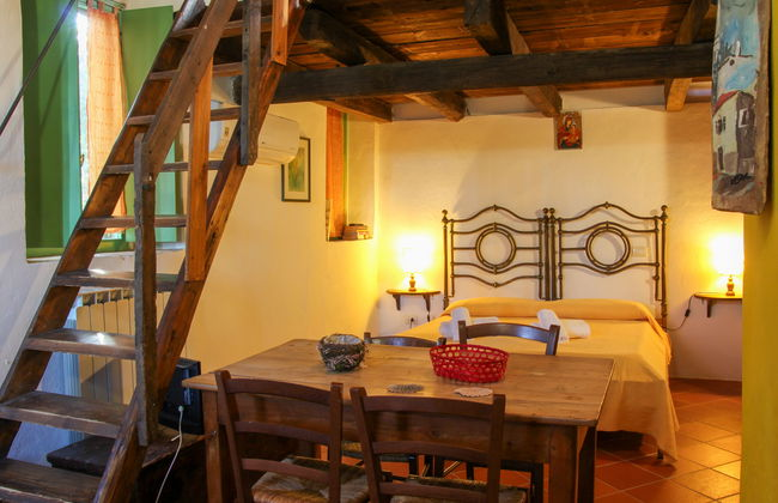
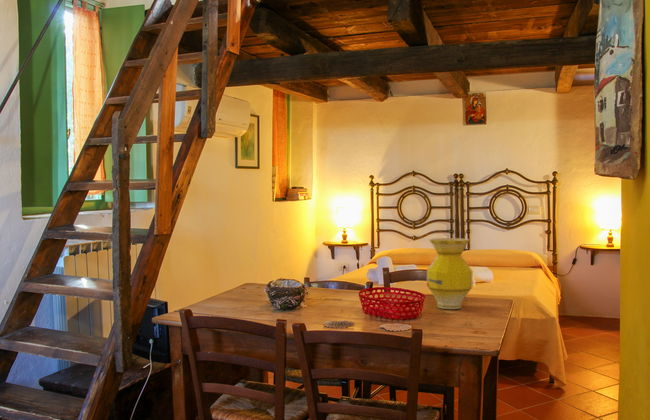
+ vase (449, 273)
